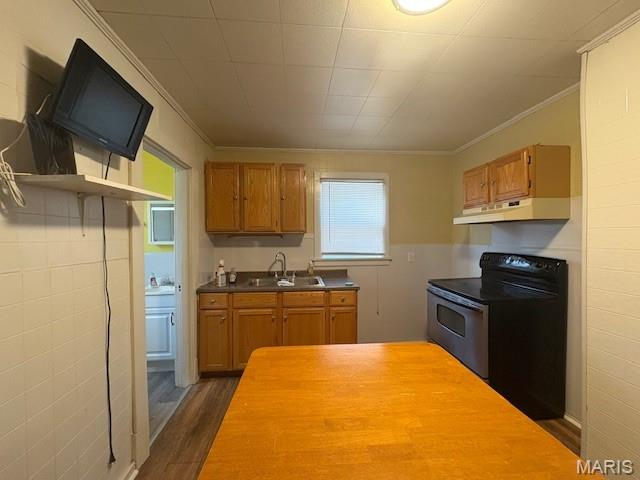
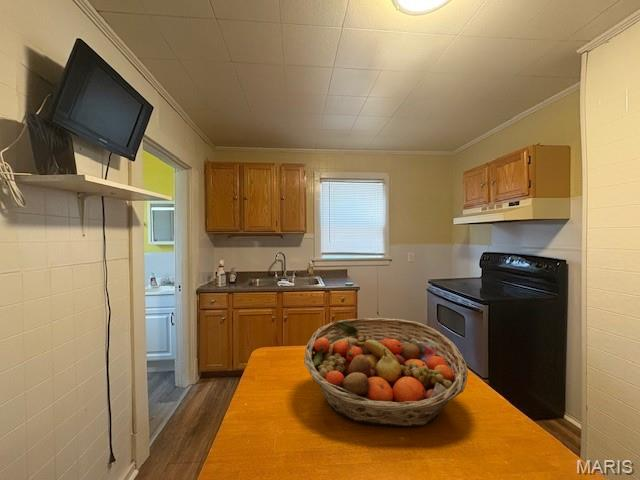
+ fruit basket (381, 365)
